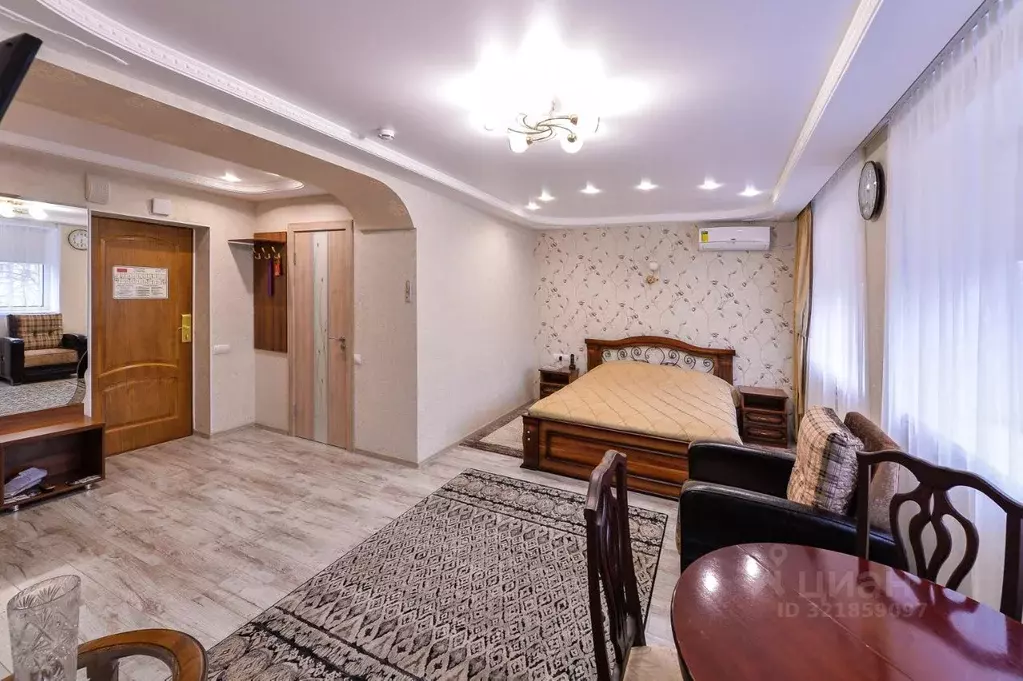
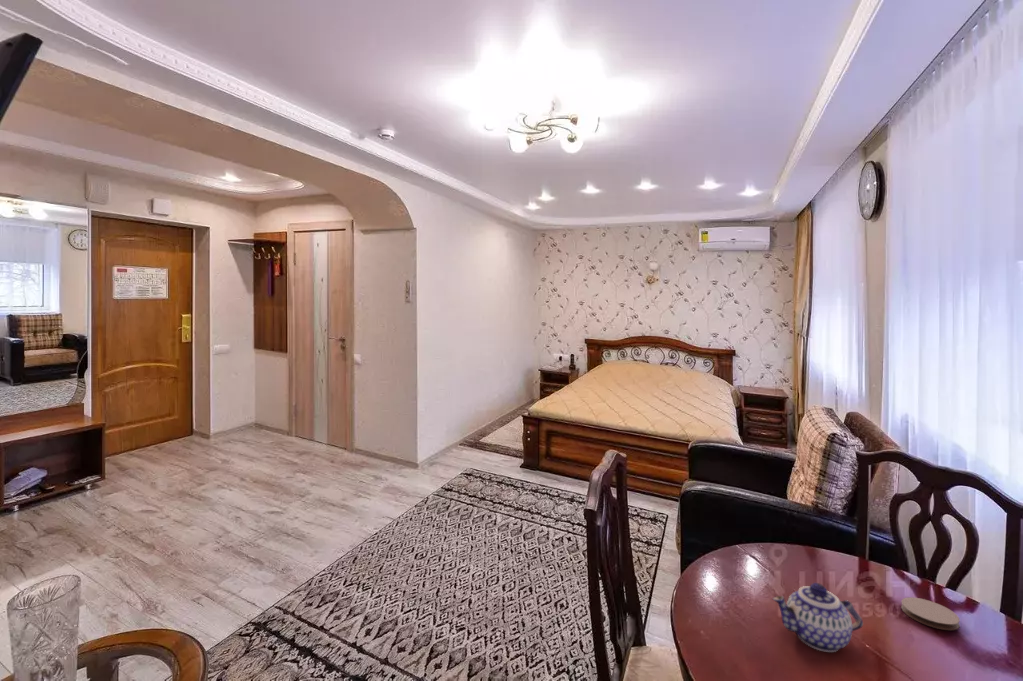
+ coaster (929, 612)
+ teapot (817, 612)
